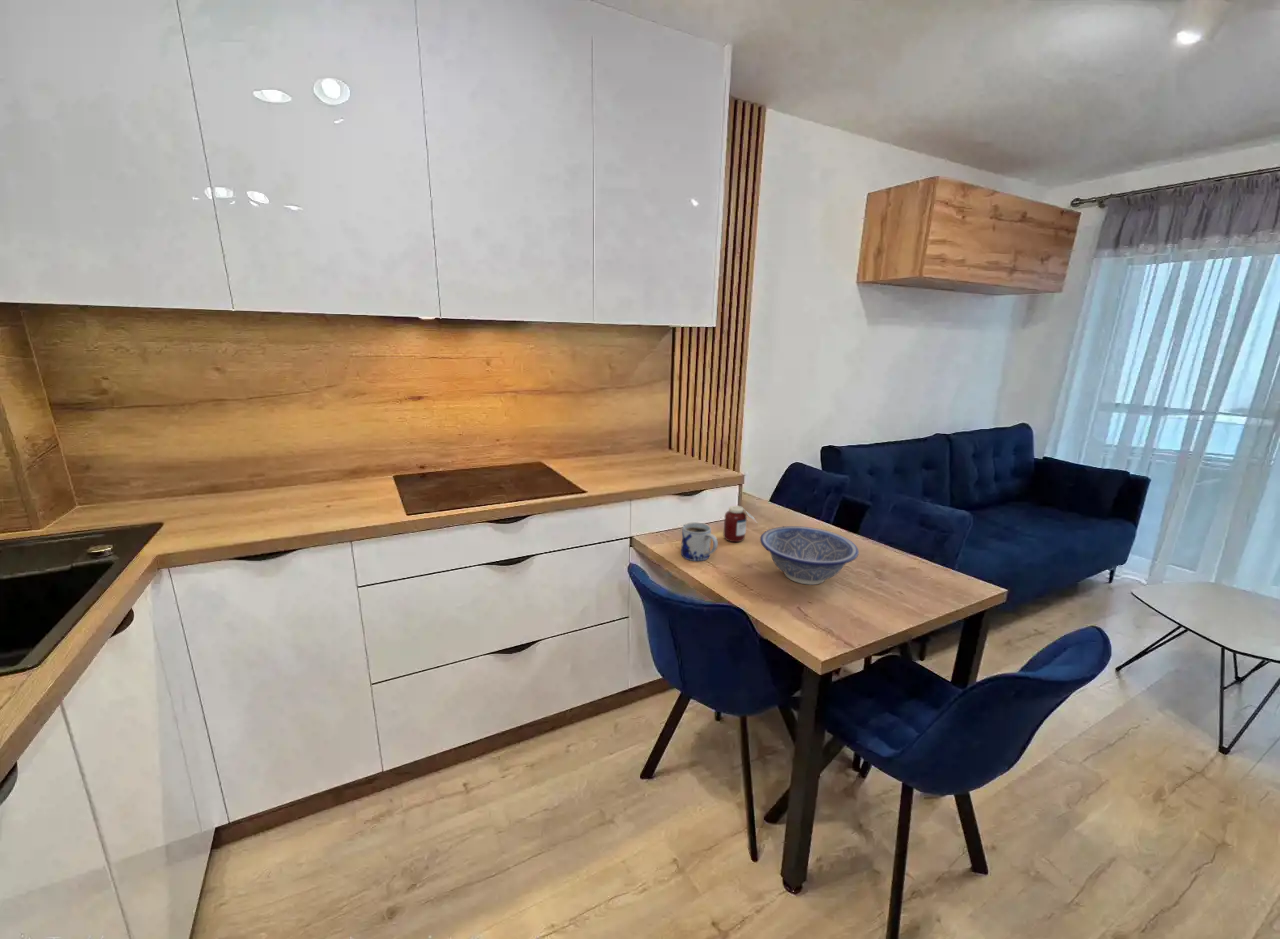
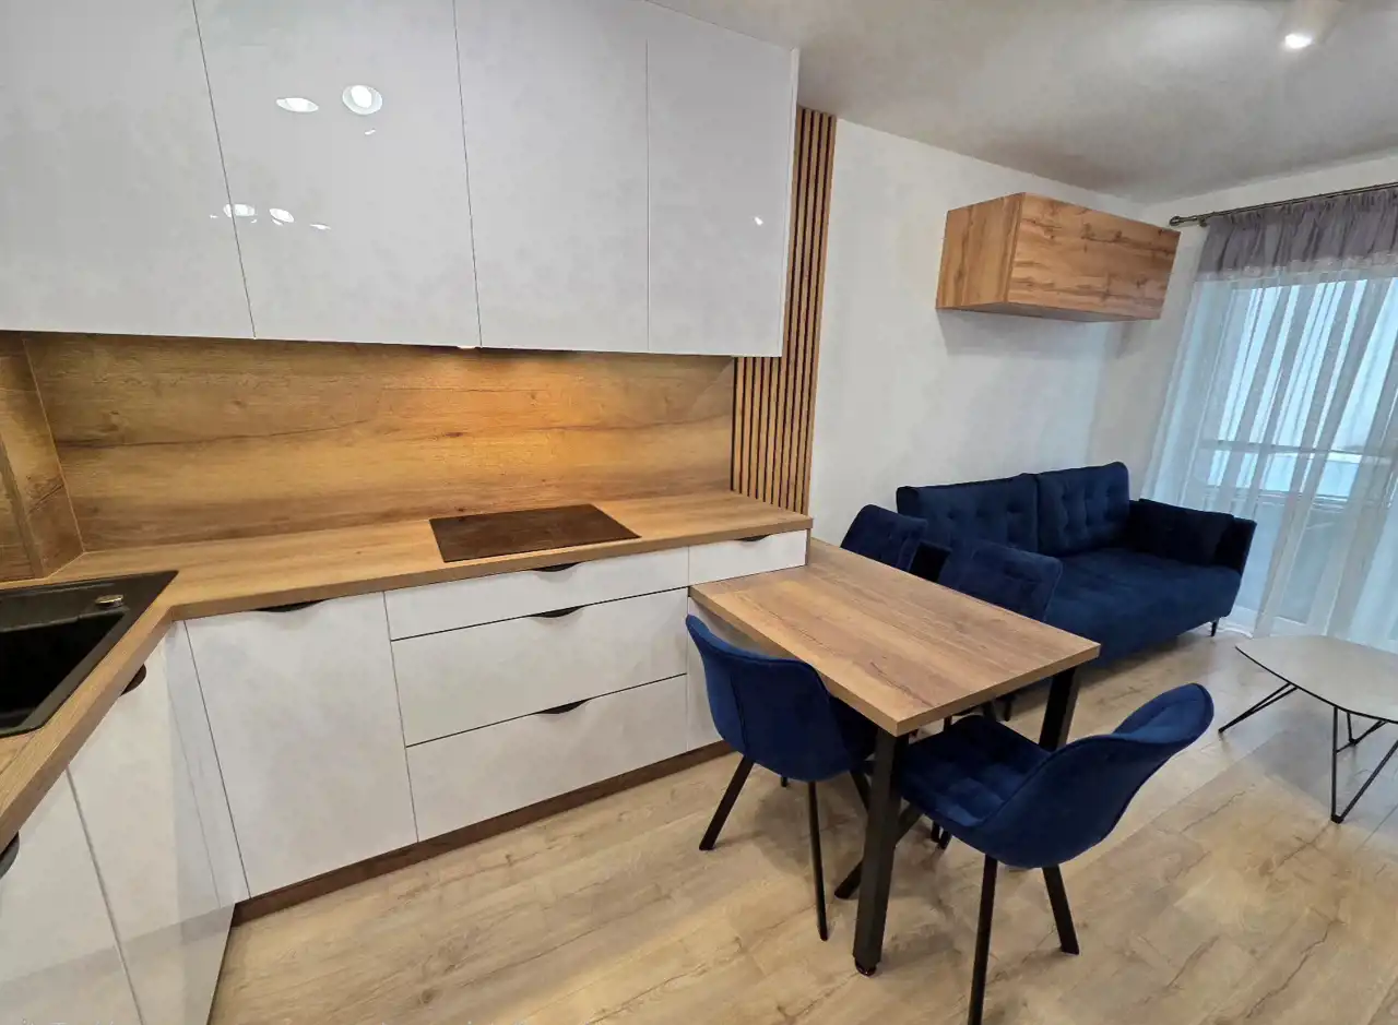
- jar (739, 523)
- decorative bowl (806, 559)
- mug (699, 542)
